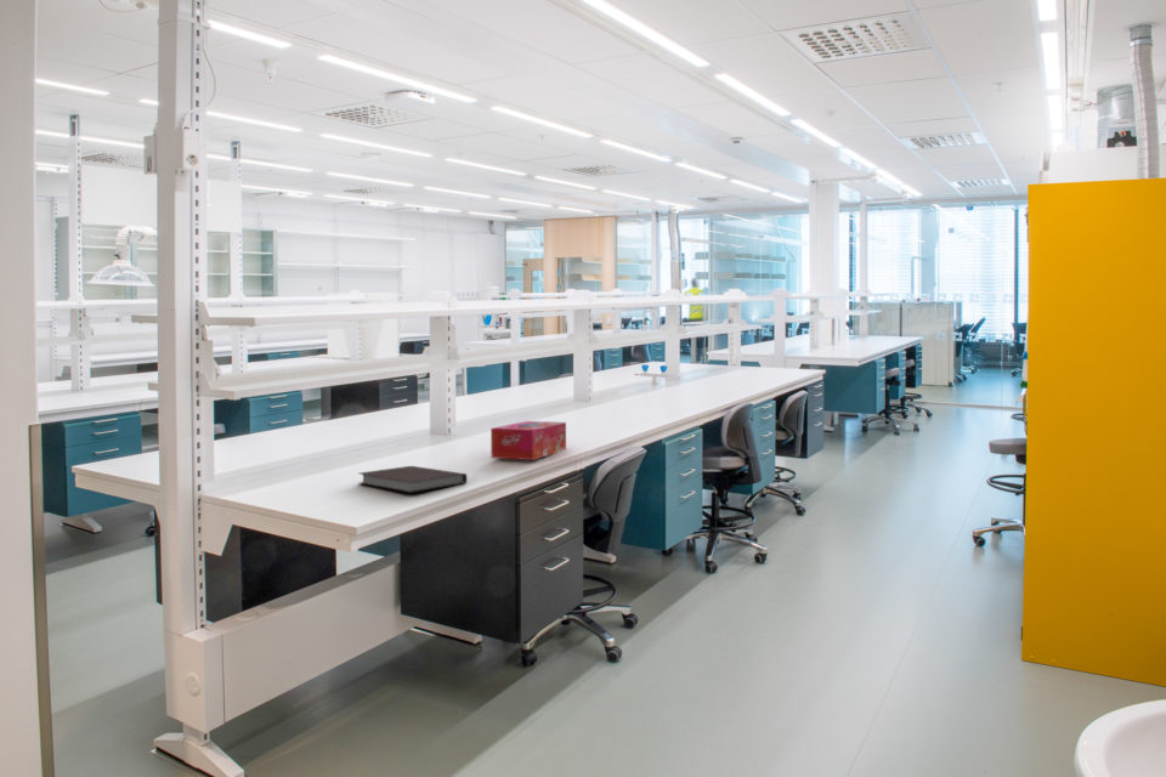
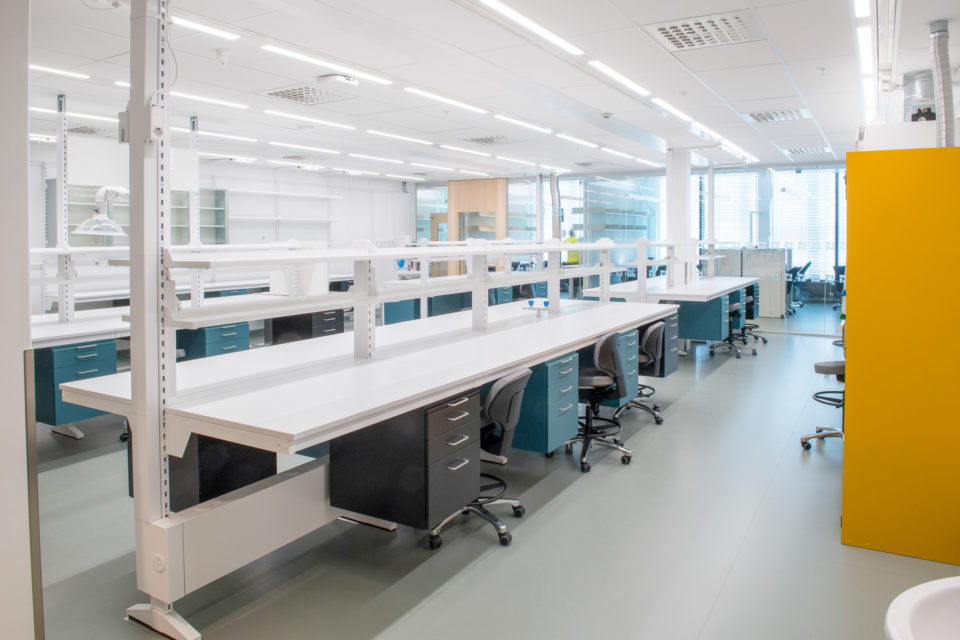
- notebook (412, 477)
- tissue box (530, 439)
